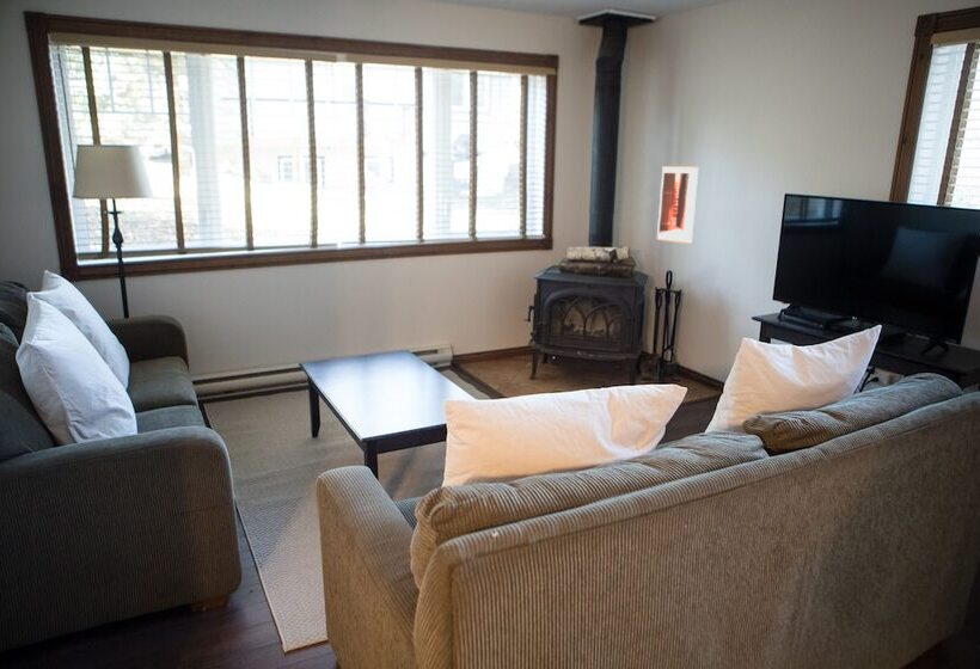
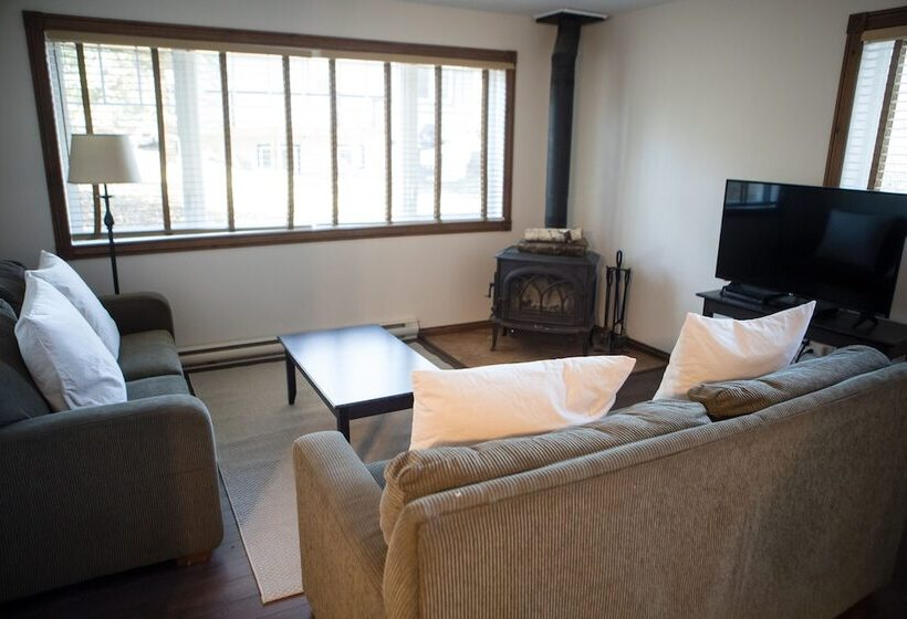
- wall art (676, 204)
